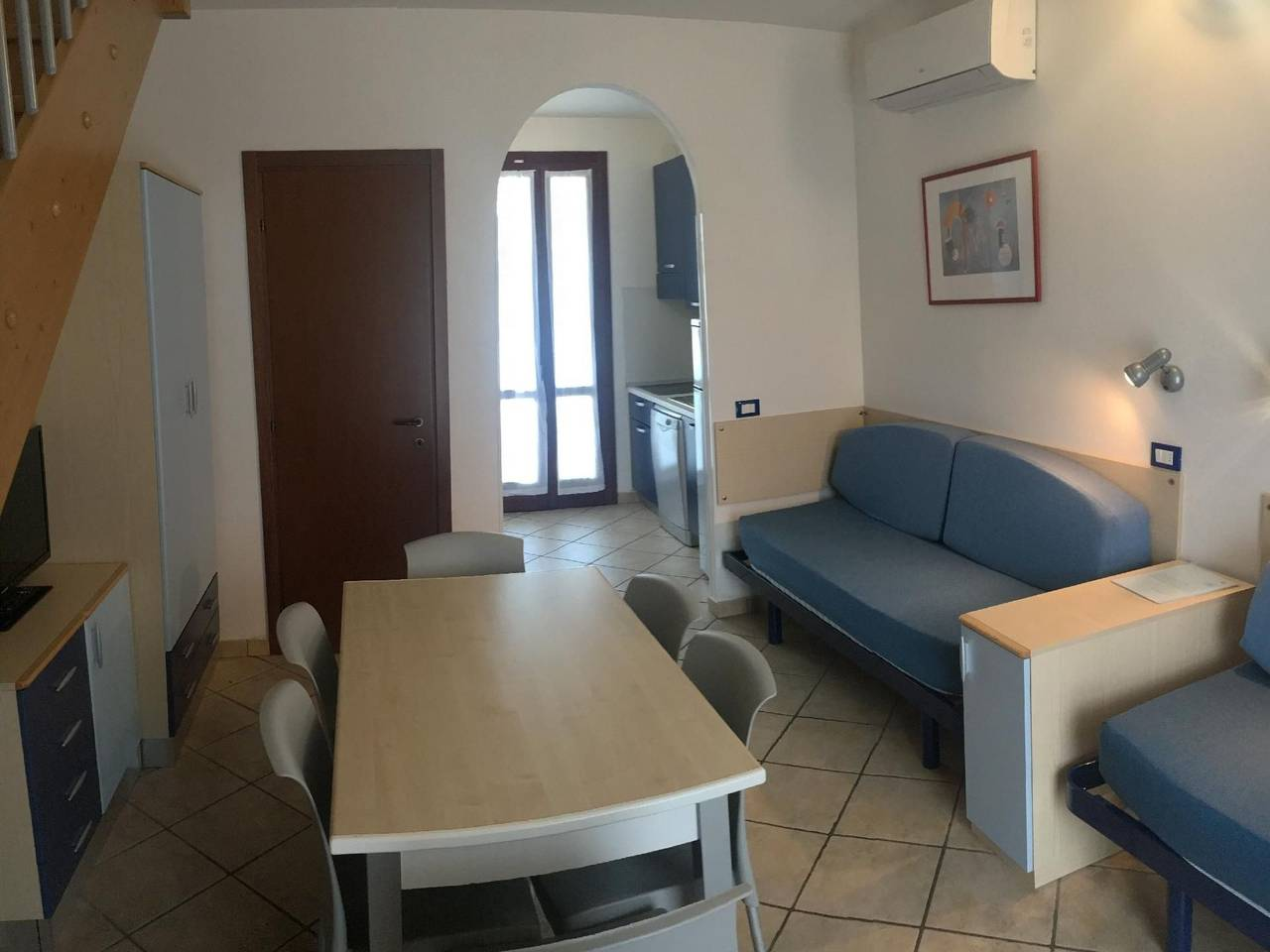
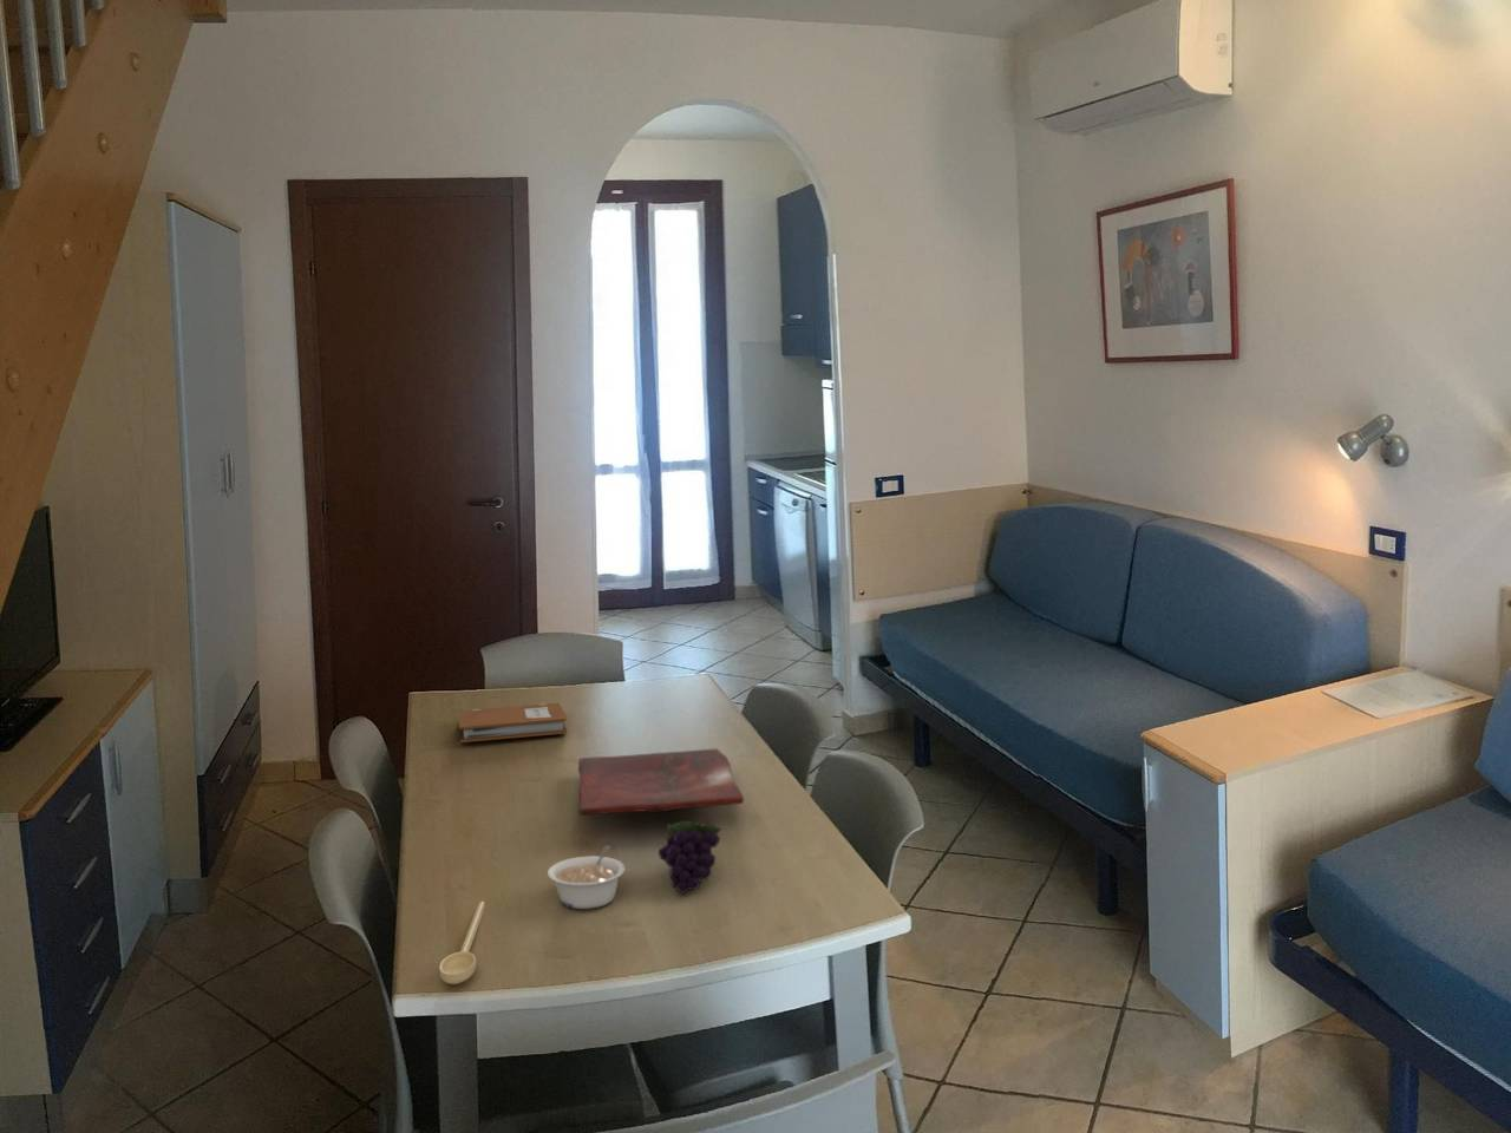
+ cutting board (656, 789)
+ spoon (469, 938)
+ legume (585, 880)
+ notebook (515, 720)
+ fruit (692, 849)
